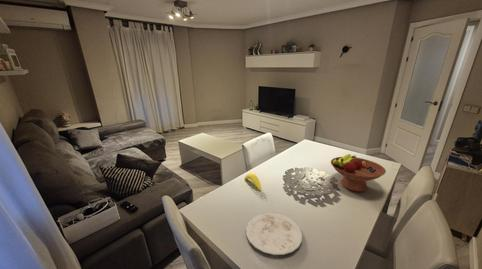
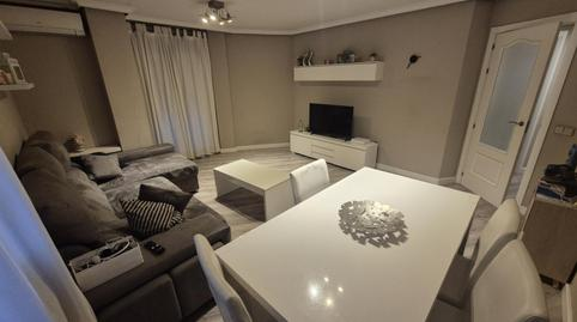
- plate (273, 231)
- fruit bowl (355, 171)
- banana (252, 179)
